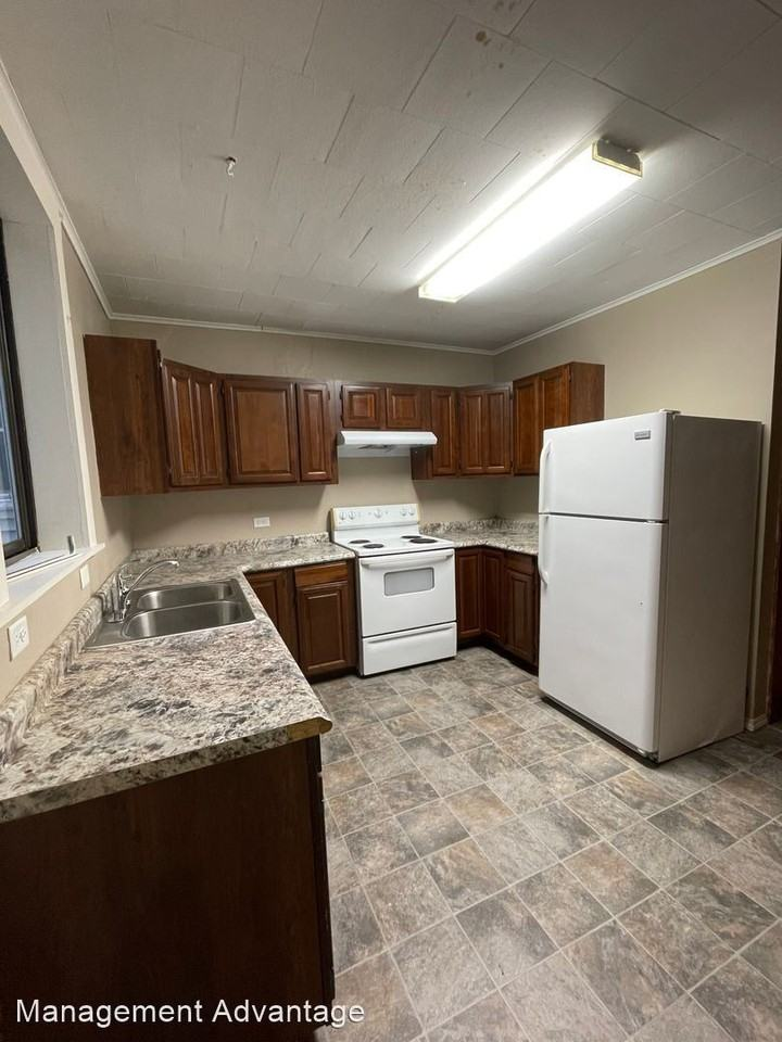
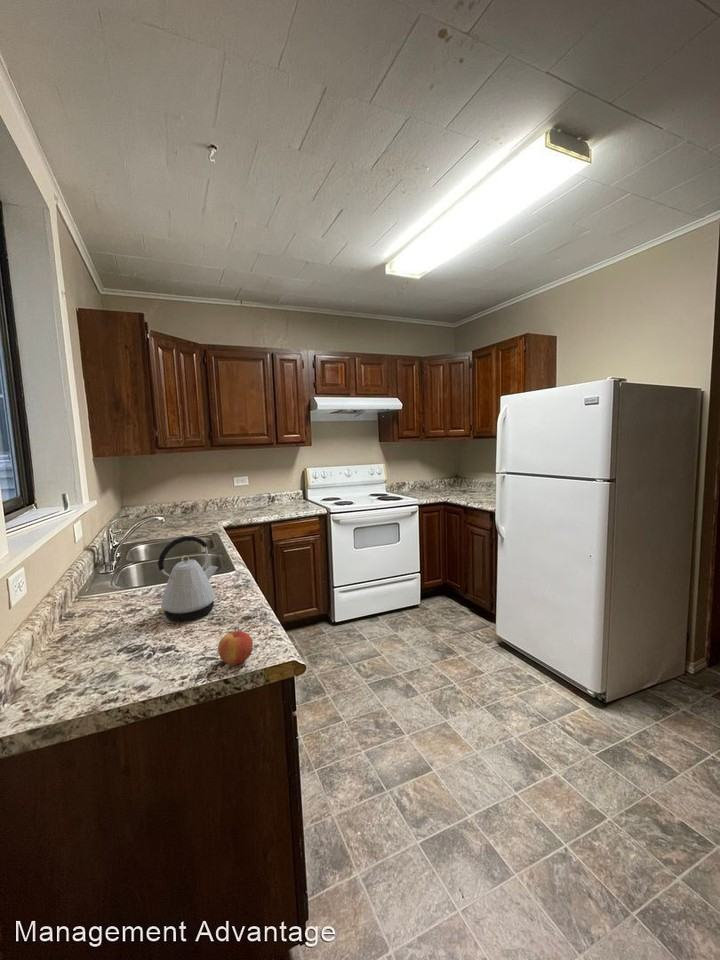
+ kettle (188, 574)
+ apple (235, 645)
